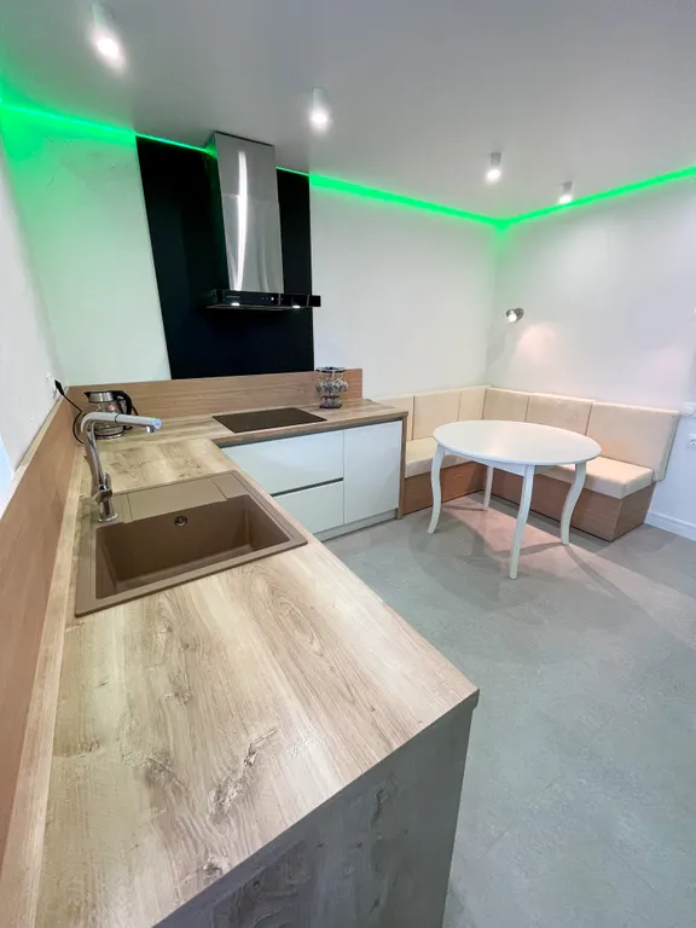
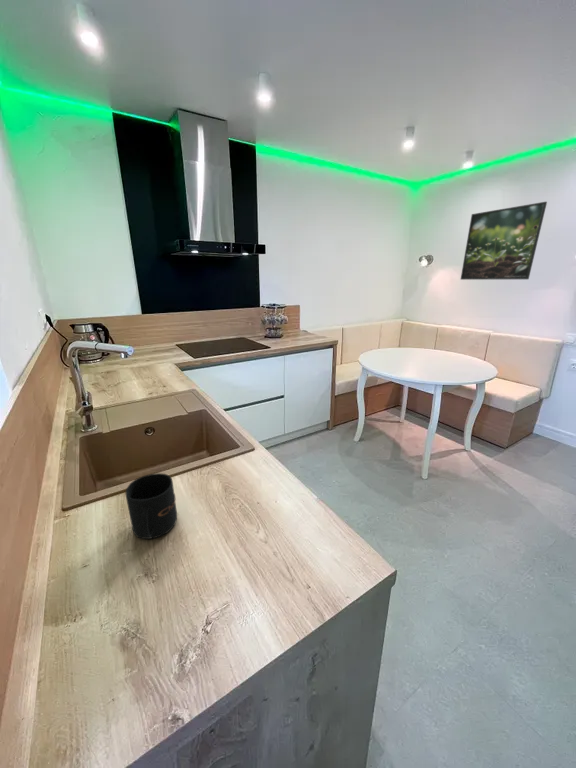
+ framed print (498, 245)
+ mug (150, 510)
